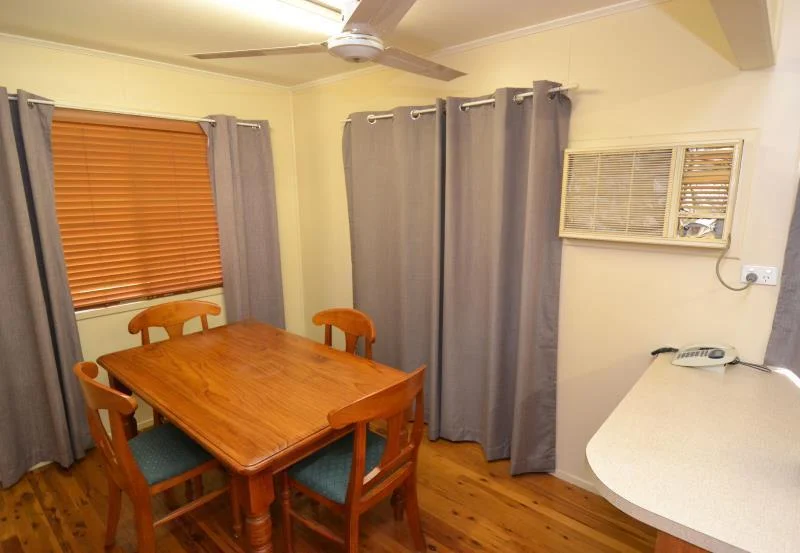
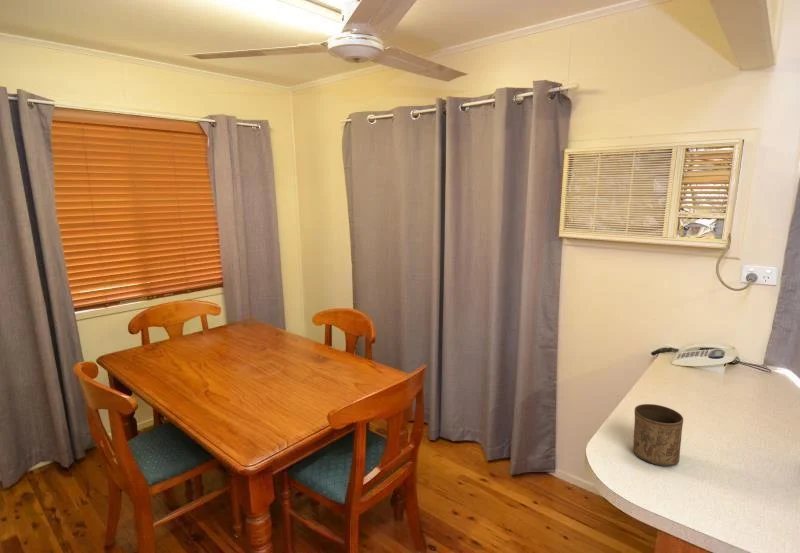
+ cup (656, 434)
